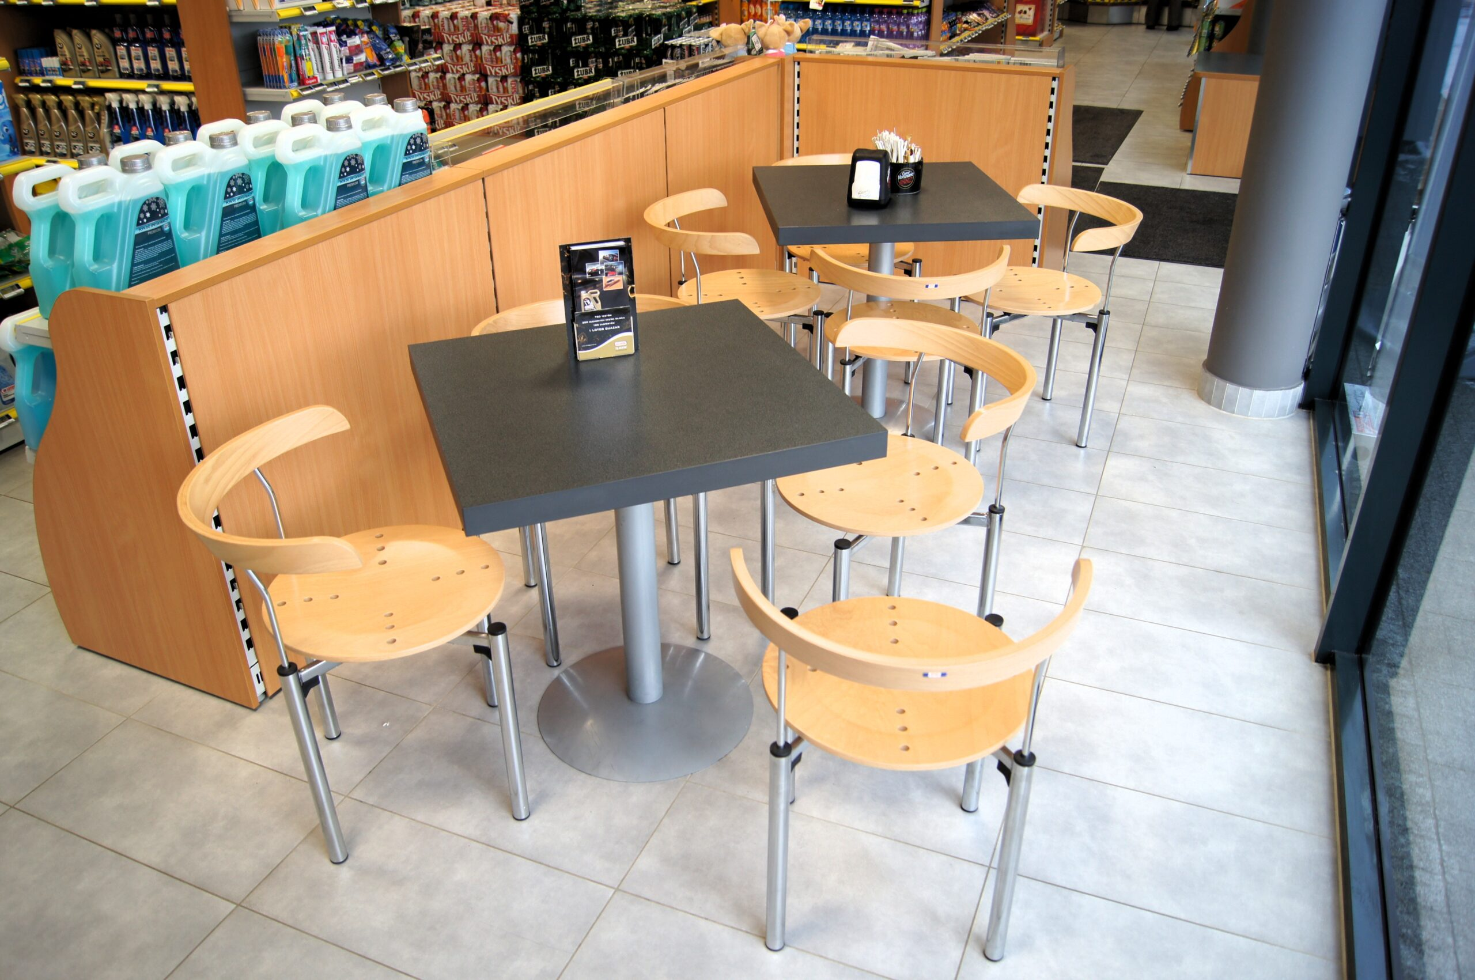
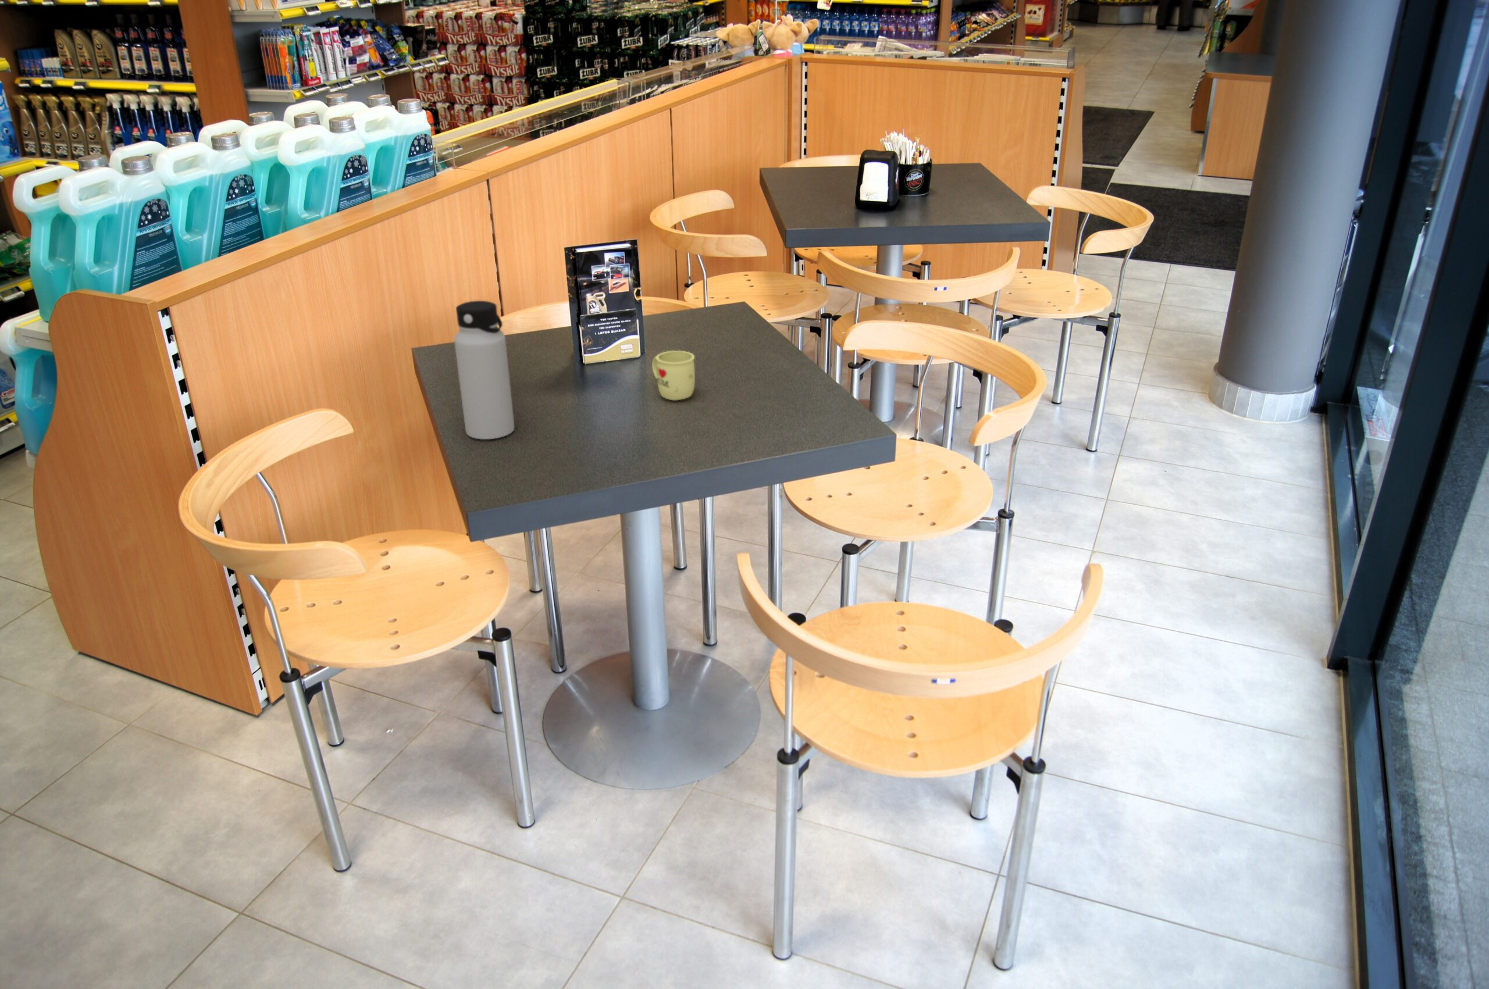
+ mug (670, 374)
+ water bottle (483, 369)
